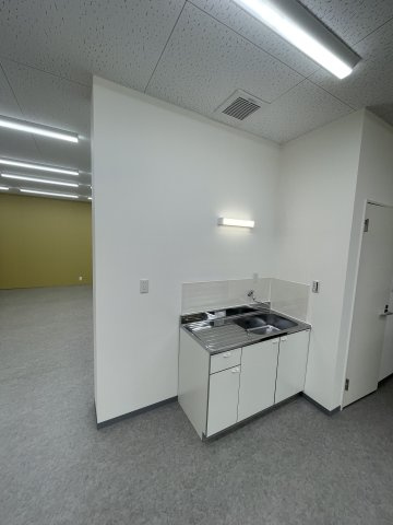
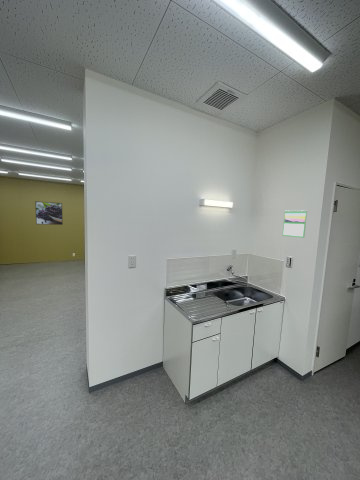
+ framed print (49, 213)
+ calendar (294, 223)
